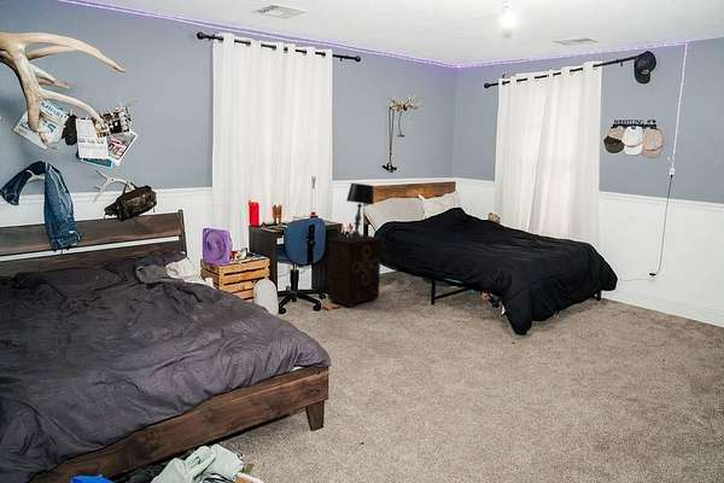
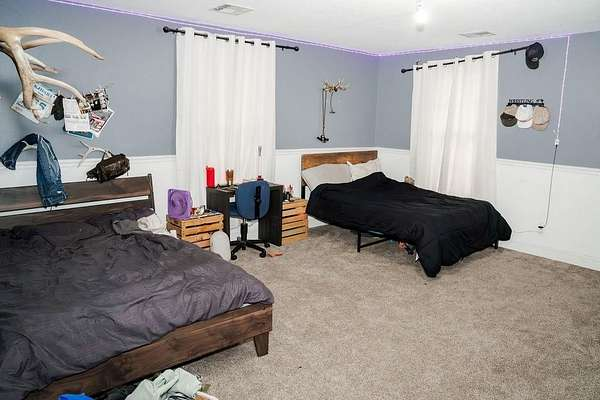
- table lamp (357, 211)
- nightstand (356, 269)
